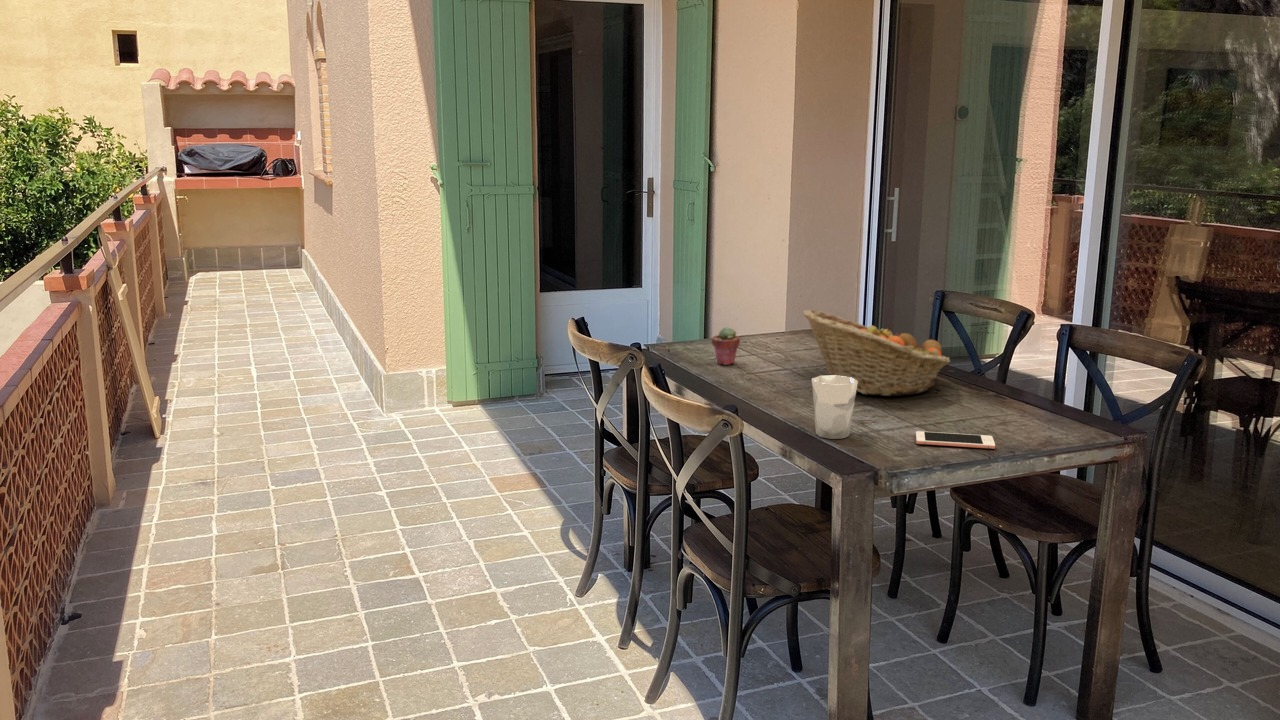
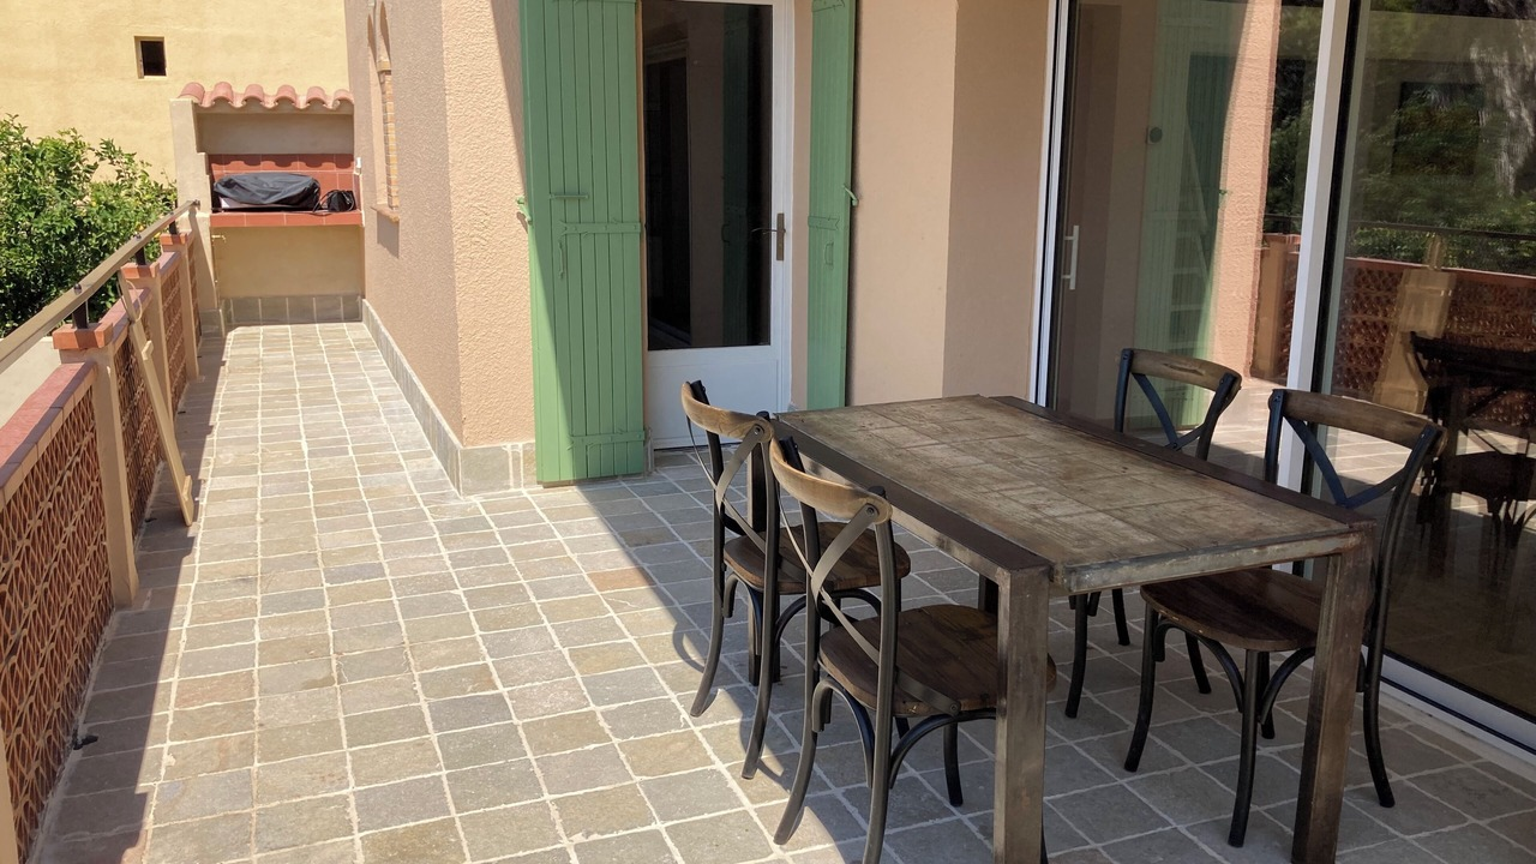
- cell phone (954, 439)
- fruit basket (873, 348)
- potted succulent (725, 344)
- drinking glass (833, 407)
